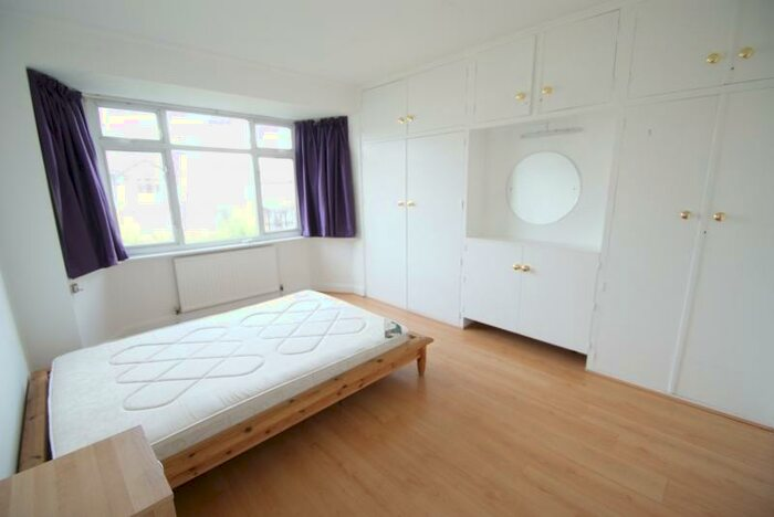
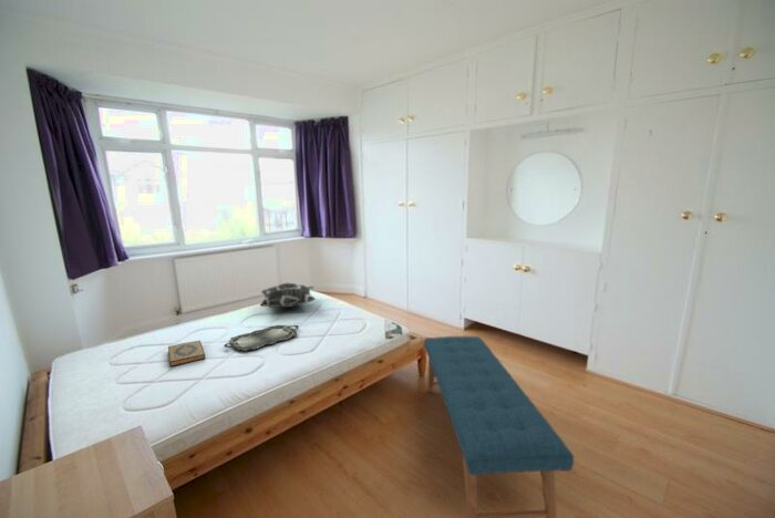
+ decorative pillow (288, 294)
+ serving tray (264, 336)
+ bench (475, 408)
+ hardback book (186, 352)
